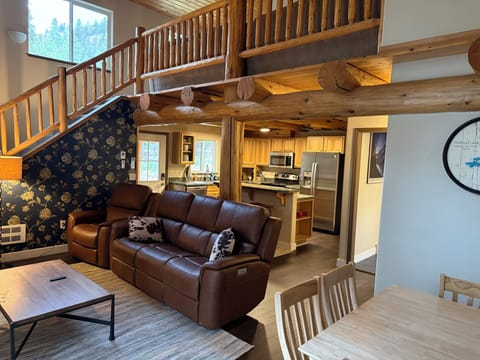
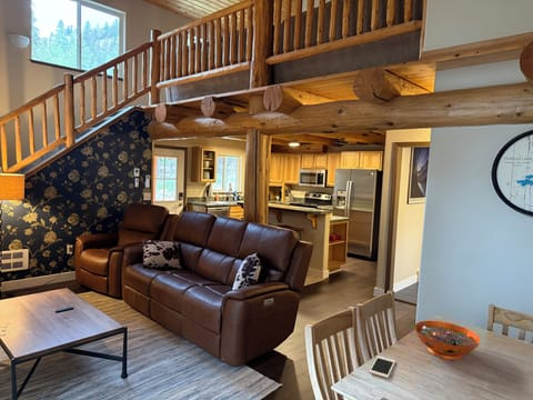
+ cell phone (382, 366)
+ decorative bowl (445, 341)
